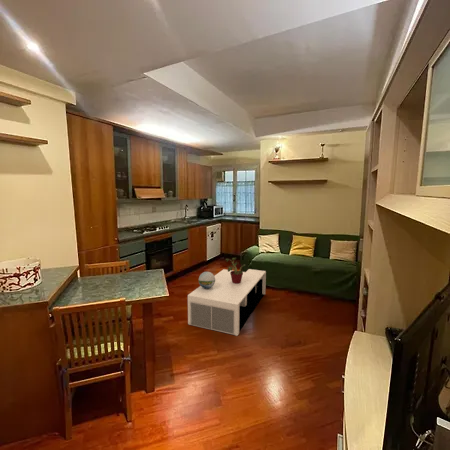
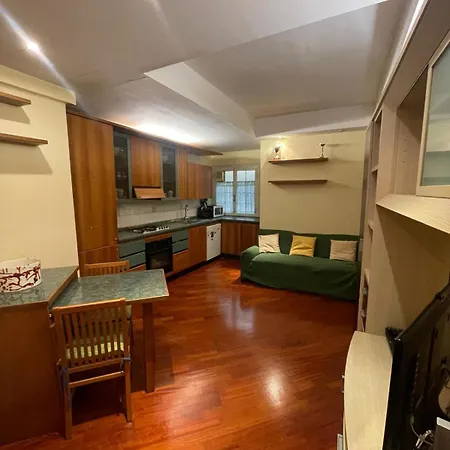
- potted plant (234, 270)
- coffee table (231, 294)
- decorative sphere (206, 279)
